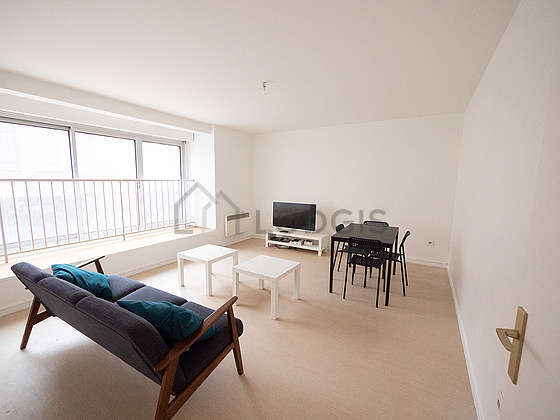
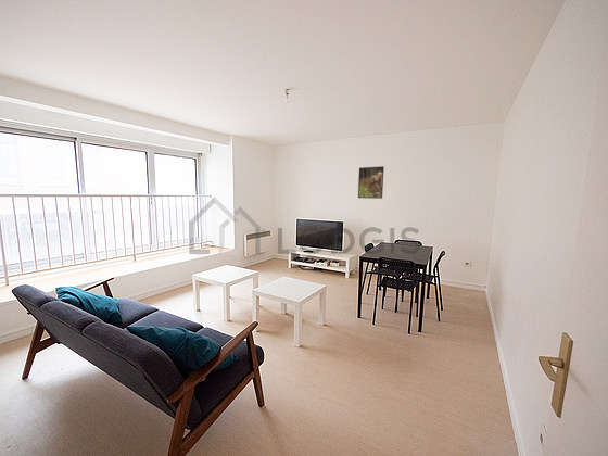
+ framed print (370, 182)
